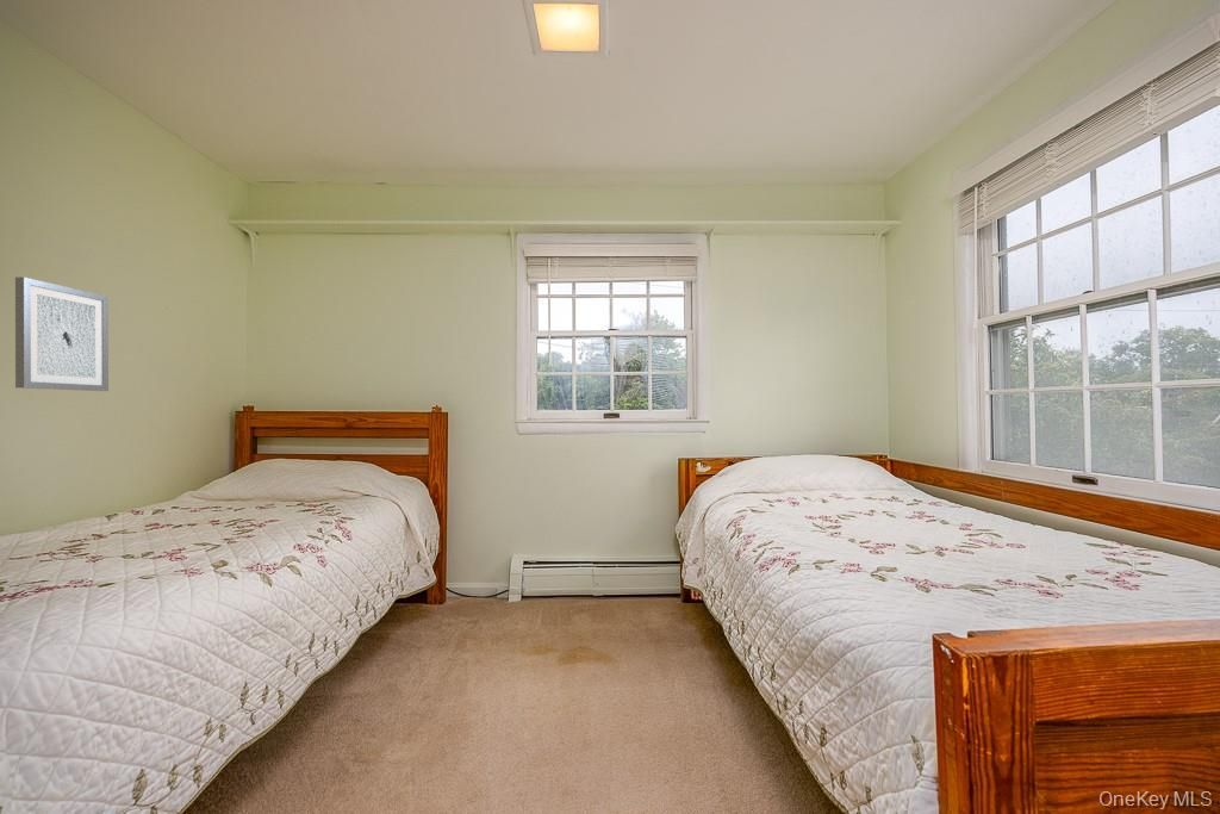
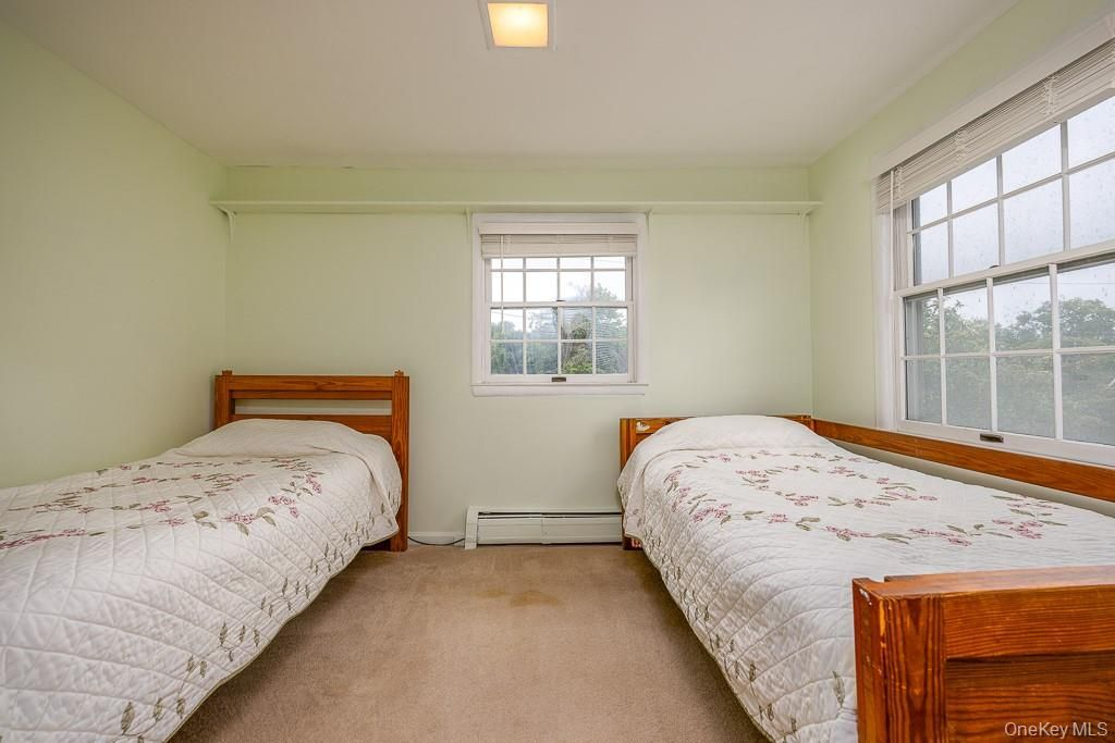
- wall art (64, 338)
